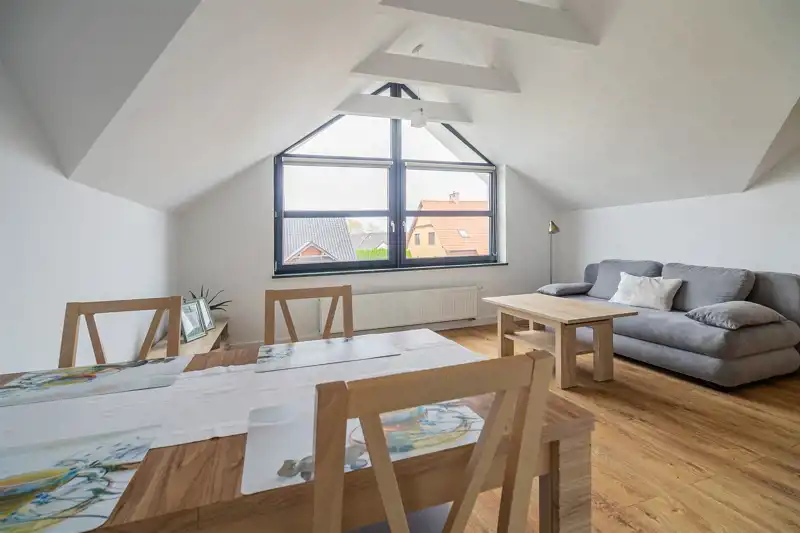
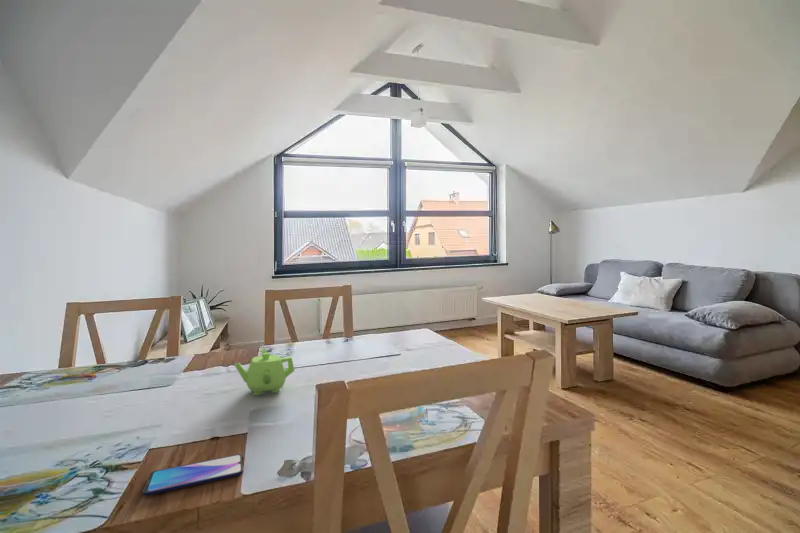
+ smartphone (196, 472)
+ teapot (265, 371)
